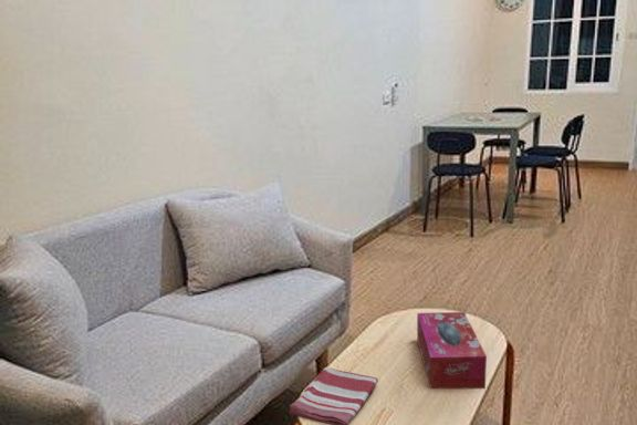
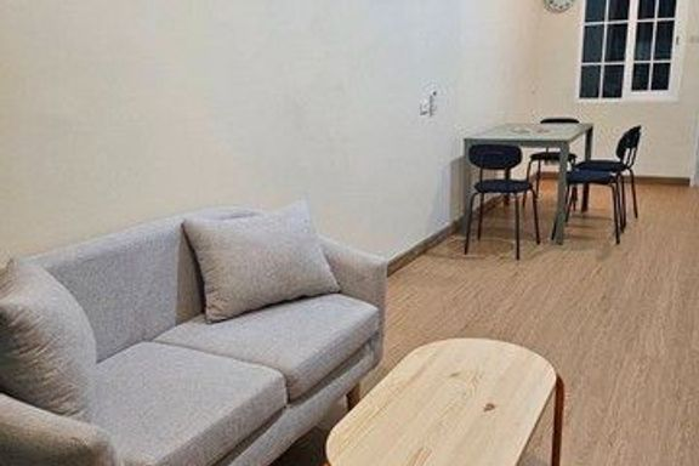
- dish towel (335, 394)
- tissue box (448, 348)
